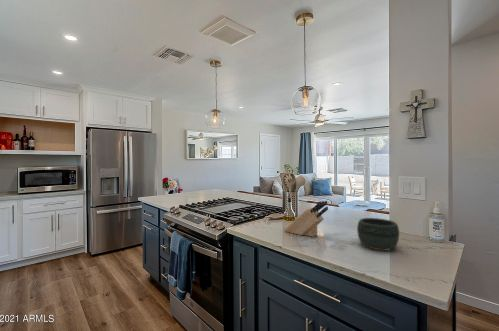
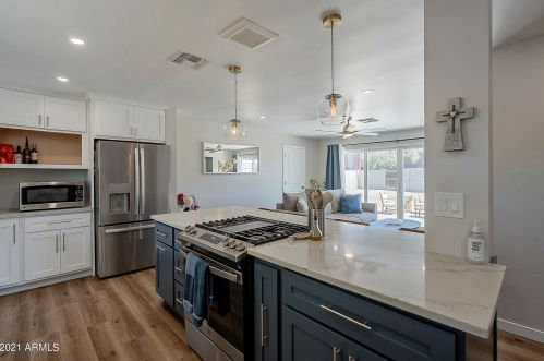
- knife block (306, 216)
- bowl (377, 233)
